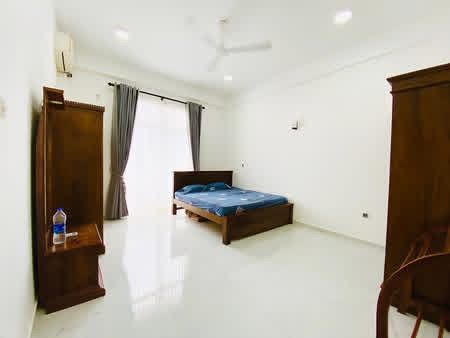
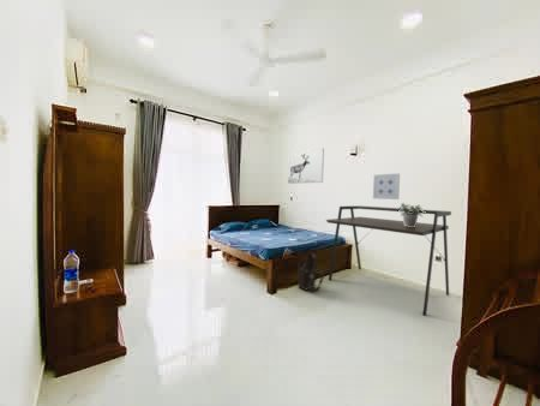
+ wall art (304, 167)
+ desk (390, 231)
+ potted plant (409, 214)
+ wall art (385, 186)
+ shoulder bag (310, 270)
